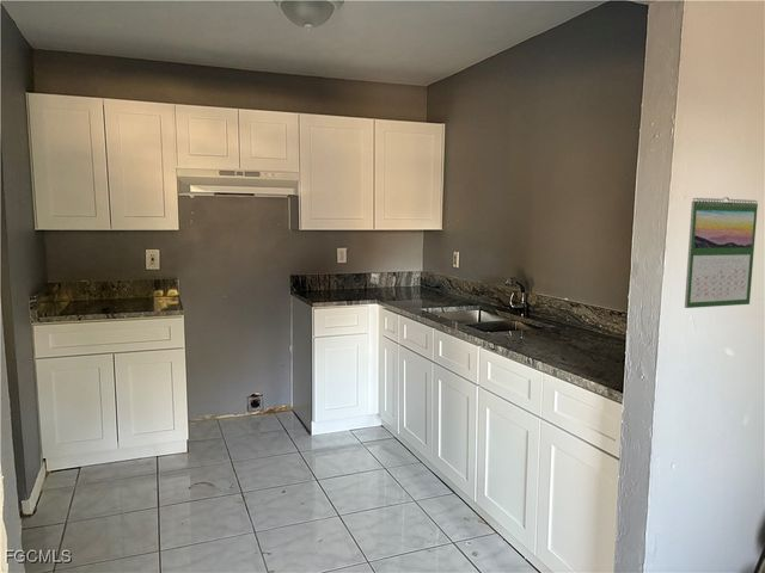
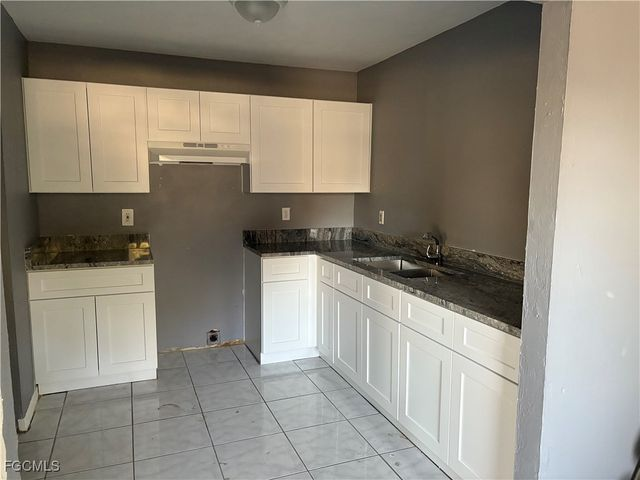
- calendar (721, 252)
